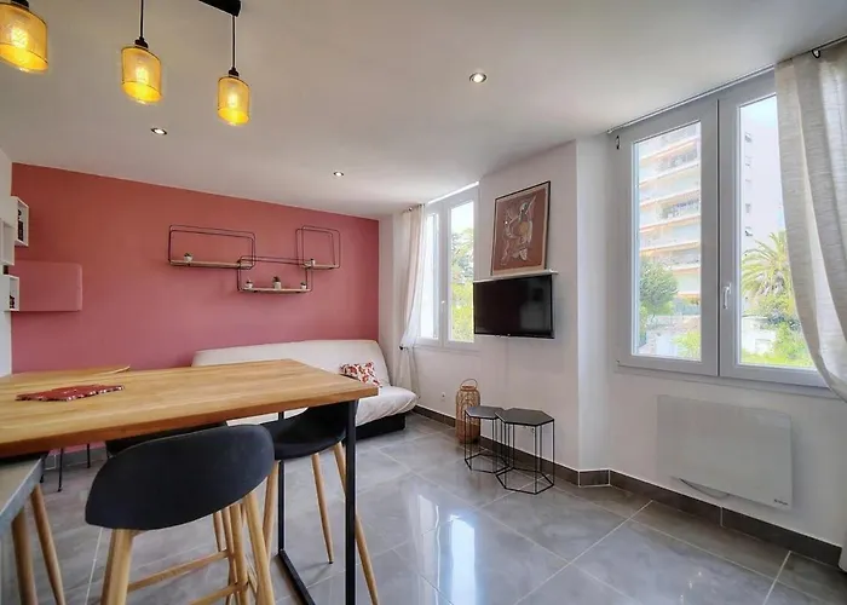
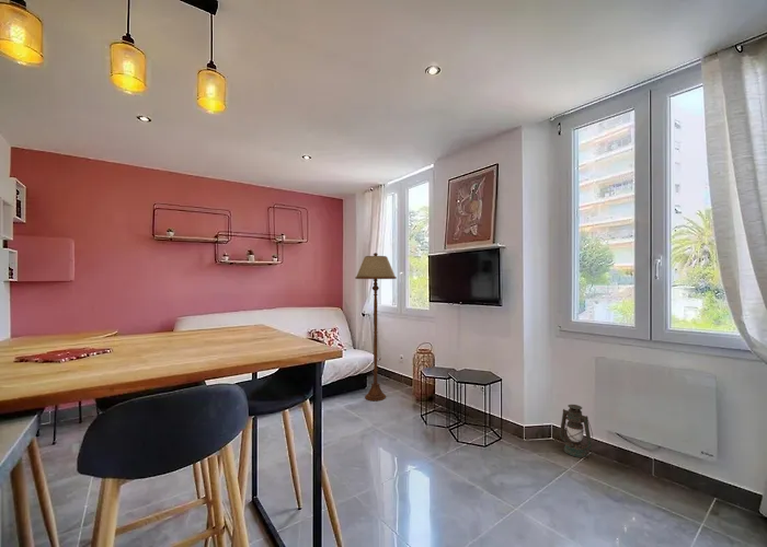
+ floor lamp (375, 325)
+ lantern (575, 428)
